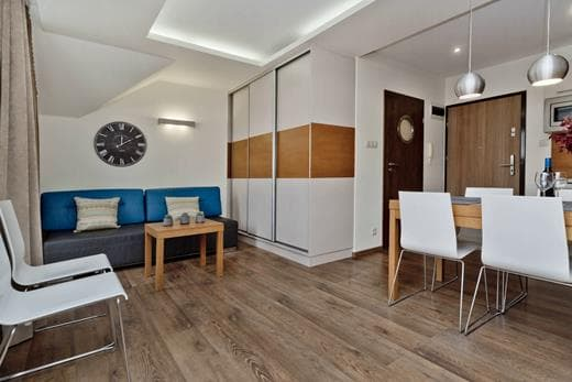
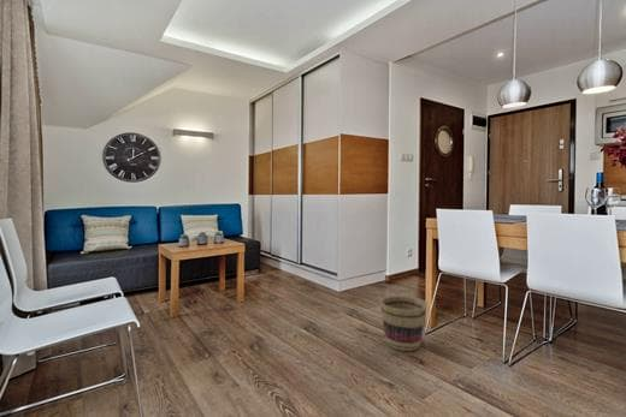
+ basket (402, 322)
